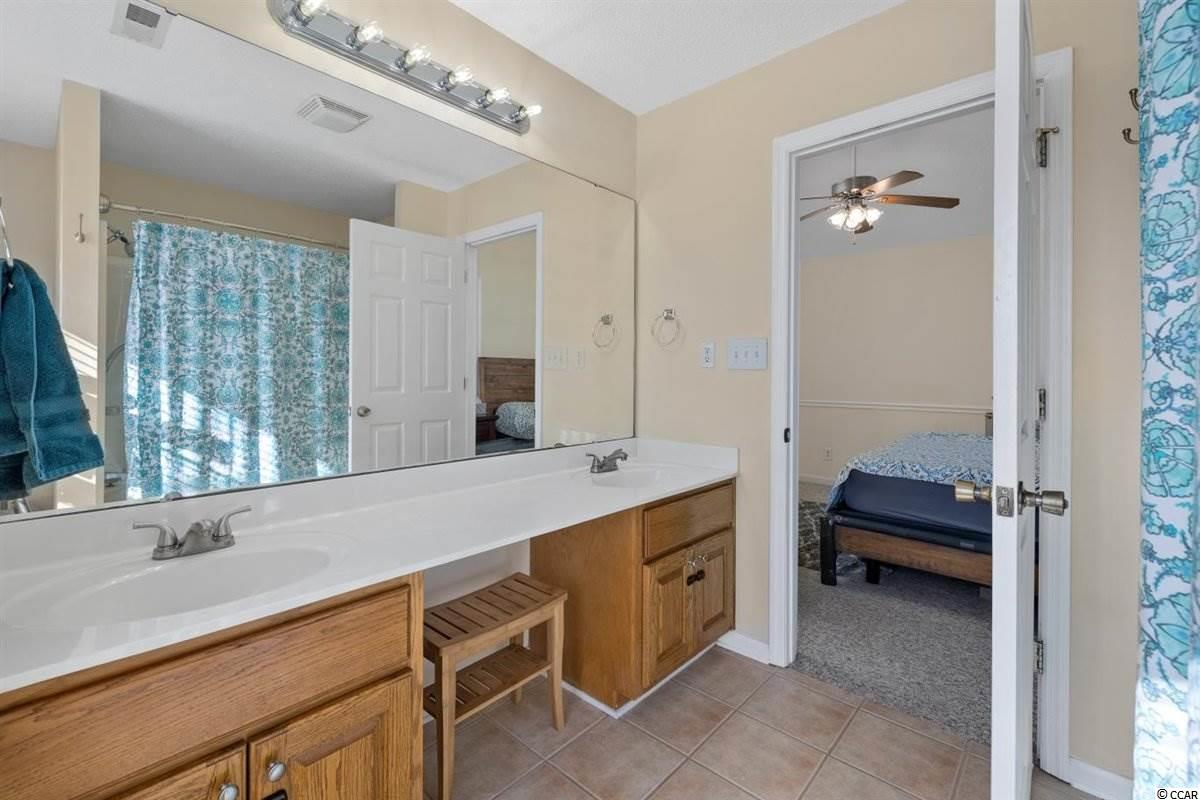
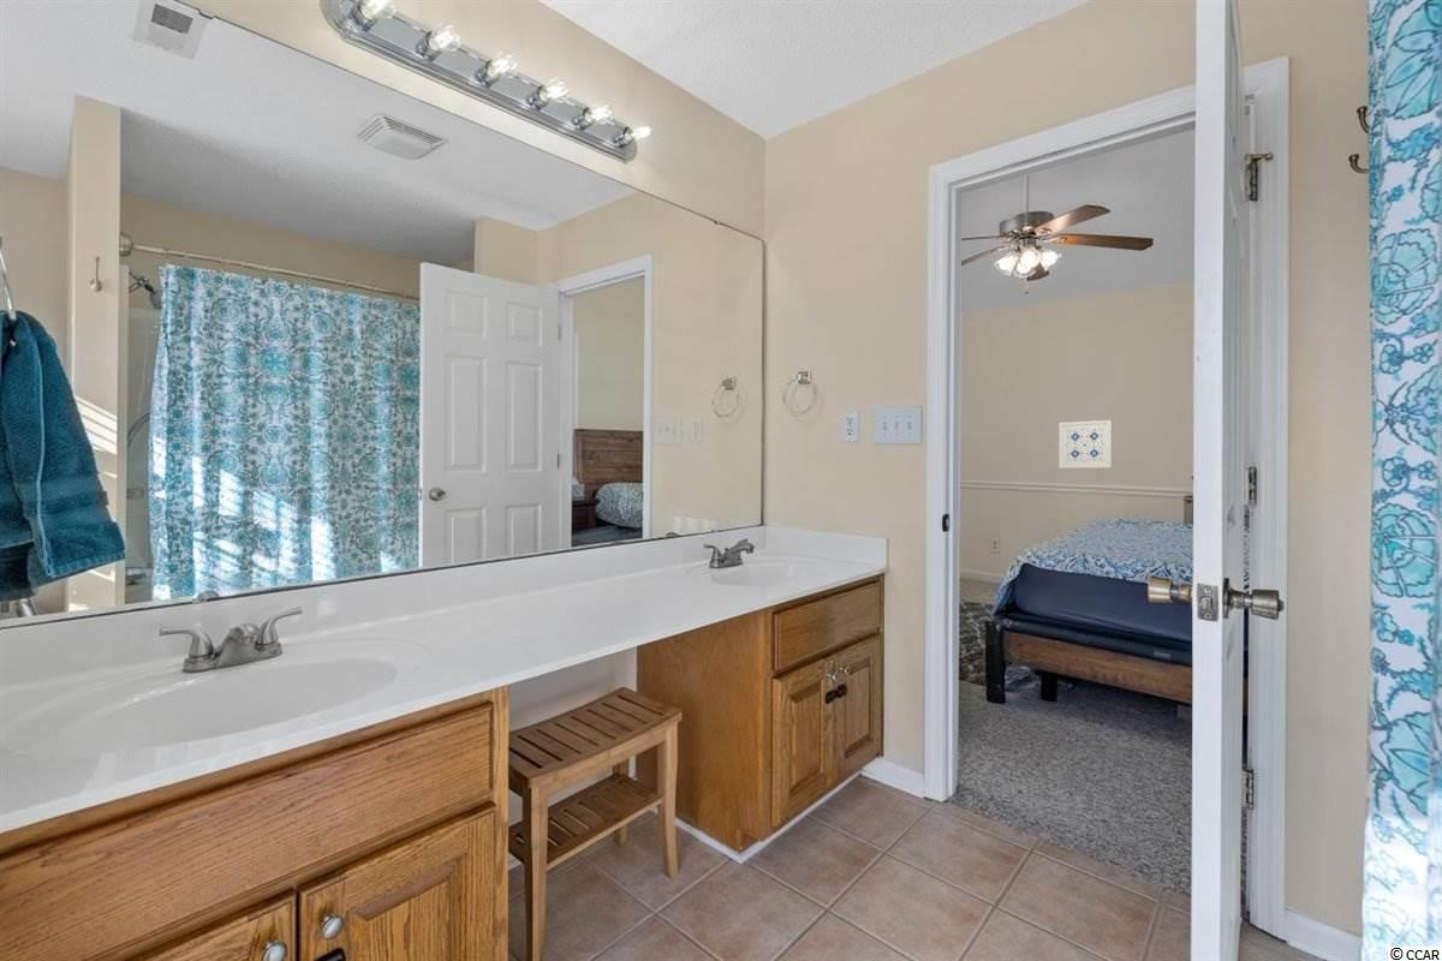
+ wall art (1084, 444)
